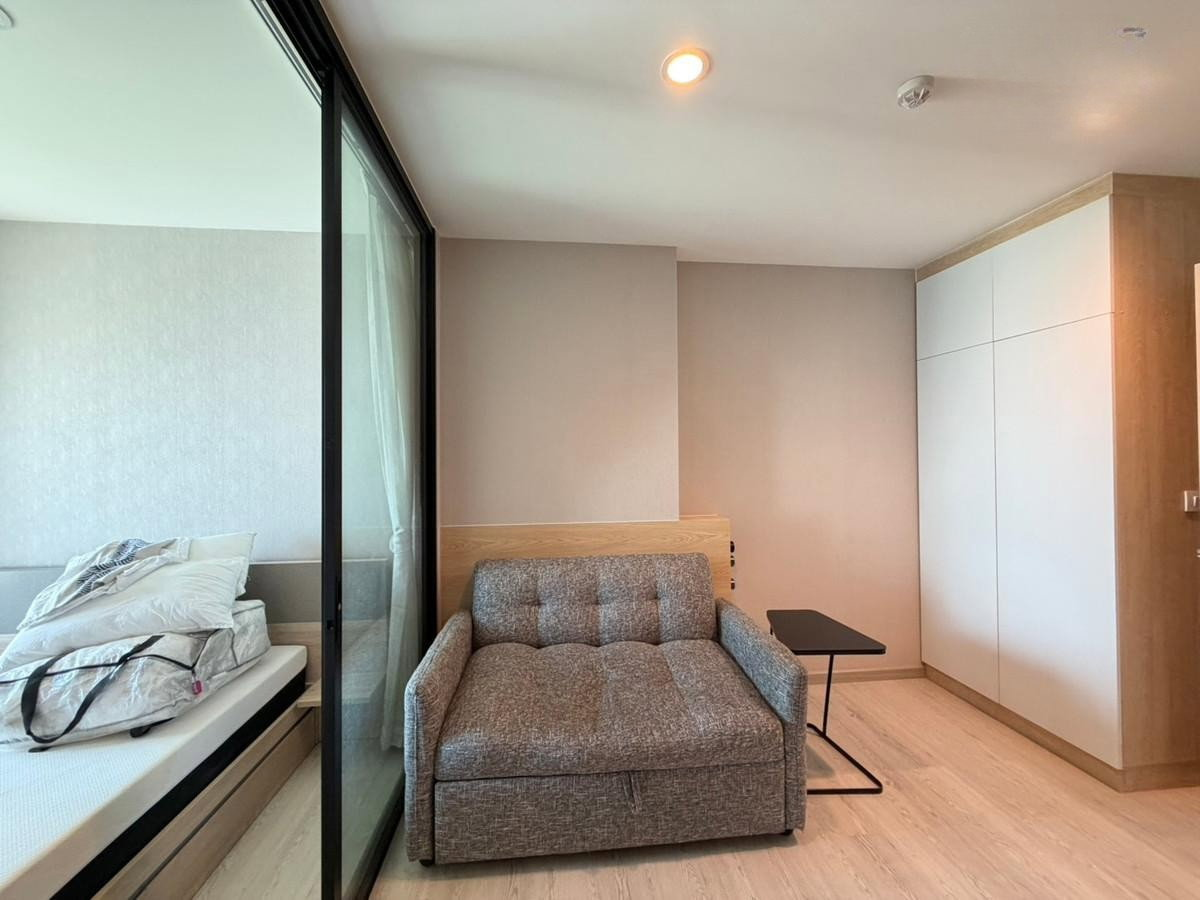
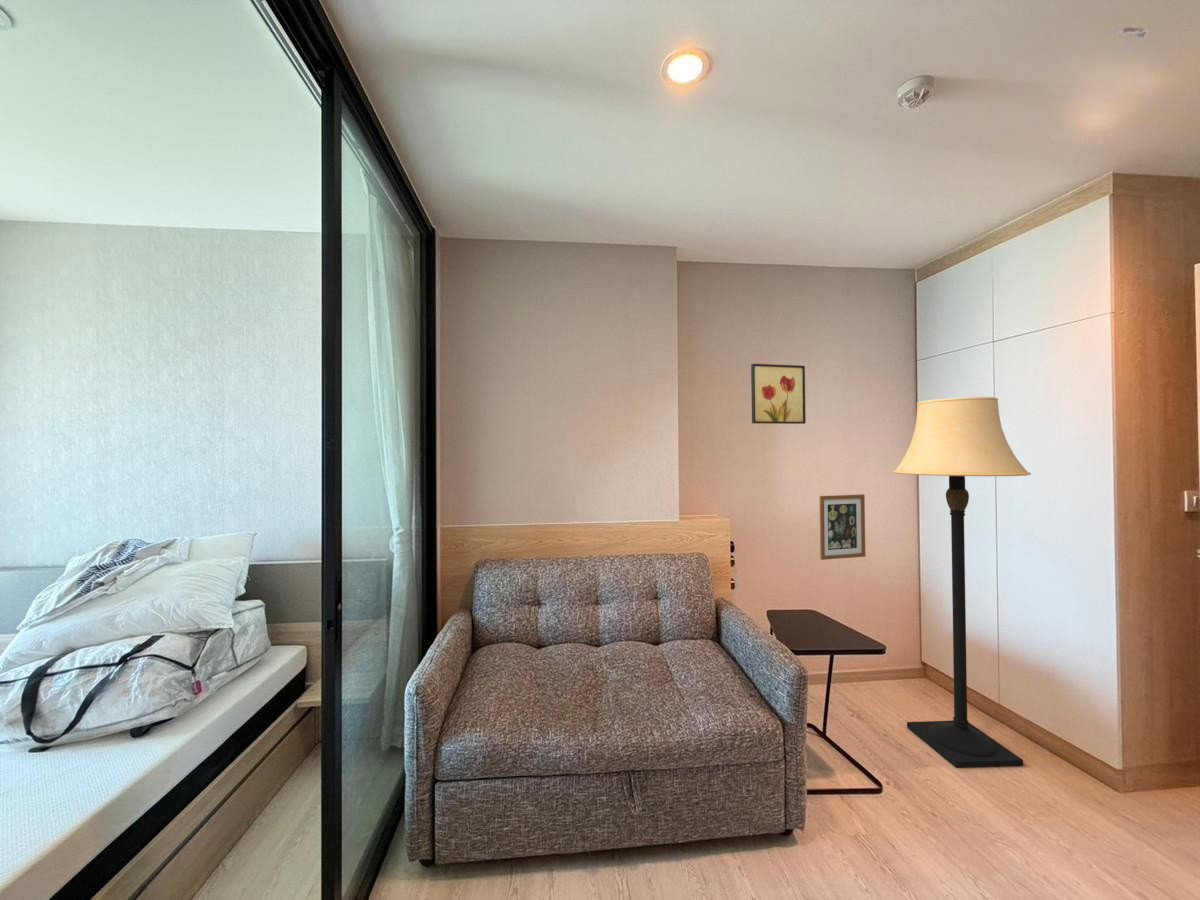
+ wall art (842, 526)
+ wall art (777, 394)
+ lamp (958, 572)
